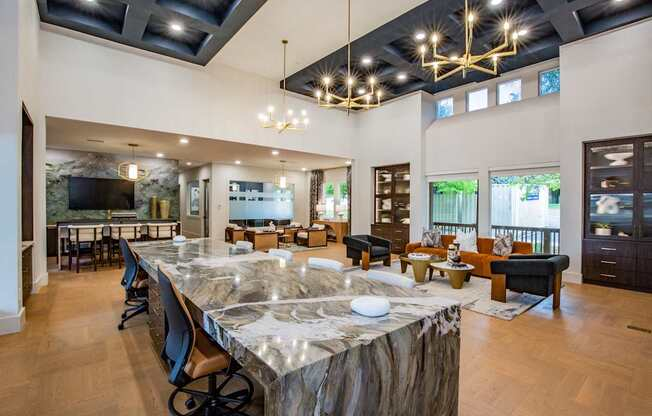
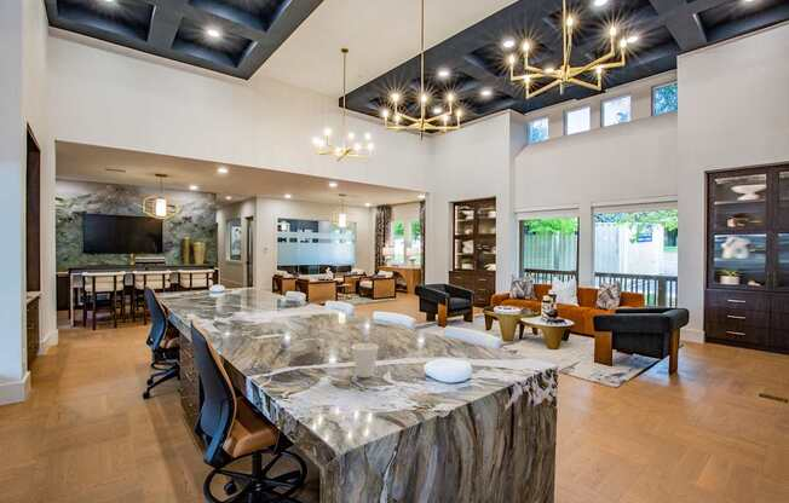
+ cup (364, 360)
